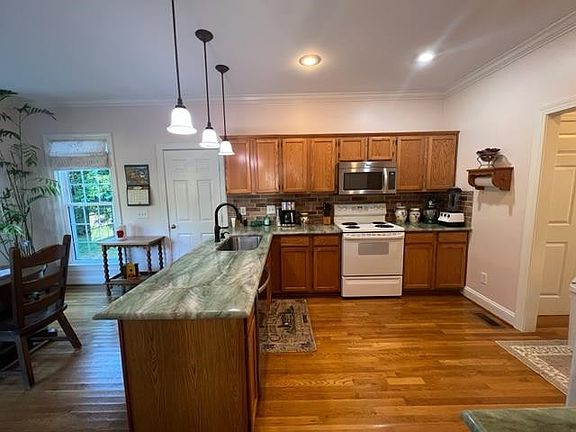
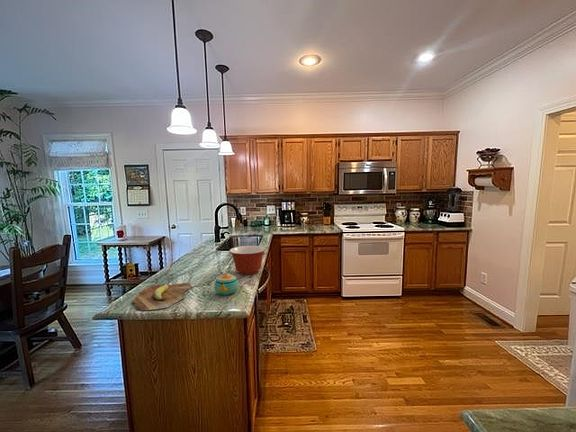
+ mixing bowl (248, 260)
+ teapot (226, 282)
+ cutting board (162, 292)
